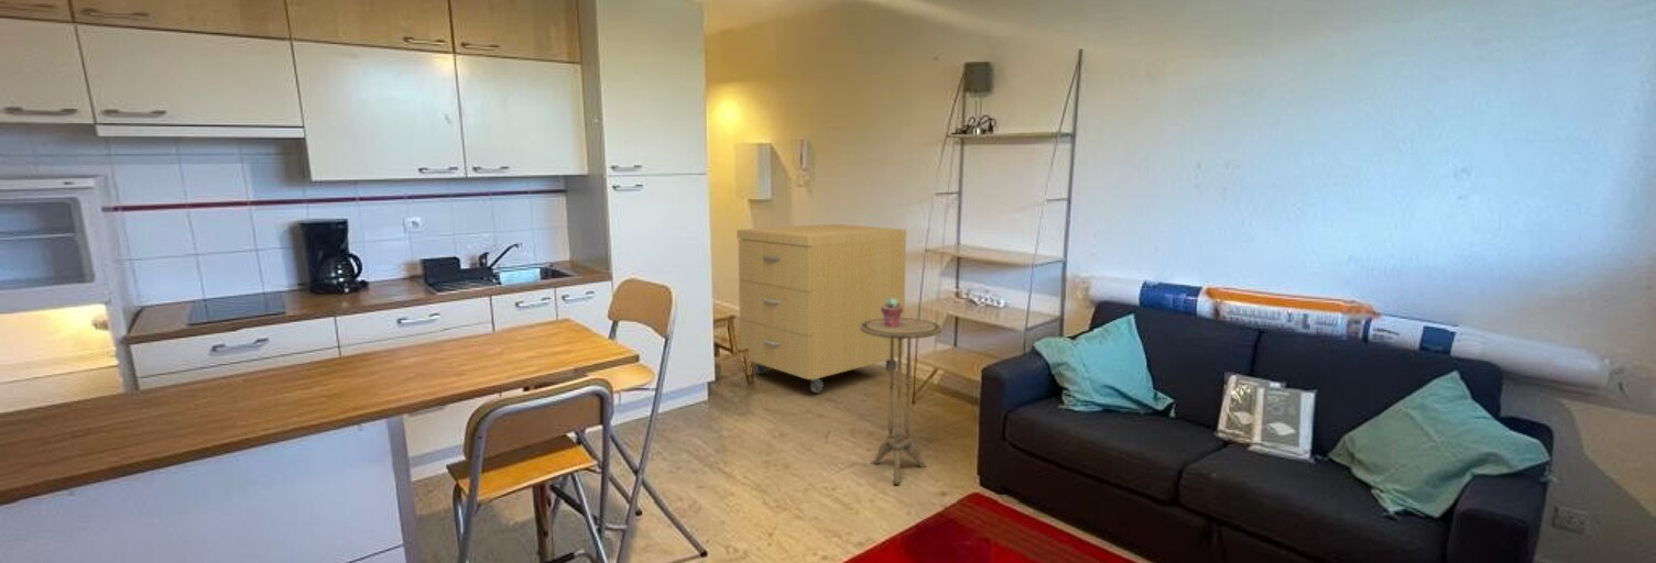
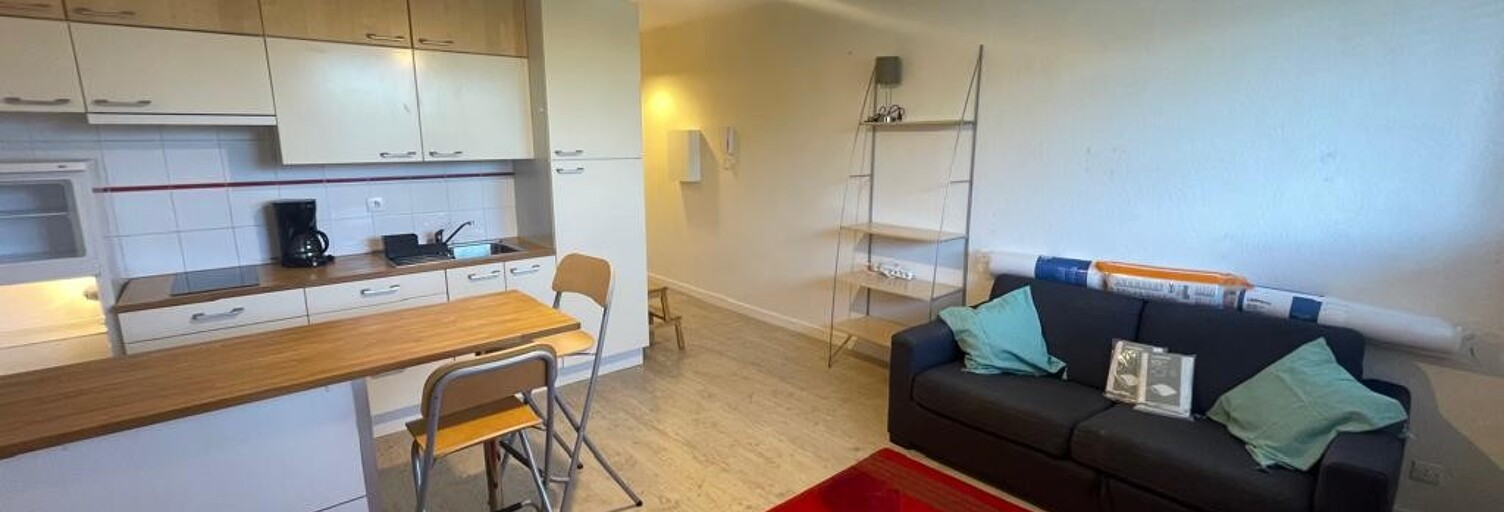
- potted succulent (892, 311)
- side table (898, 399)
- storage cabinet (820, 302)
